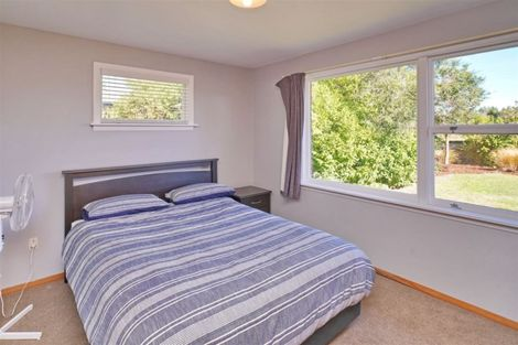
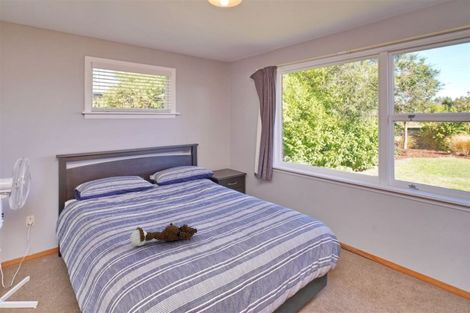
+ teddy bear (165, 233)
